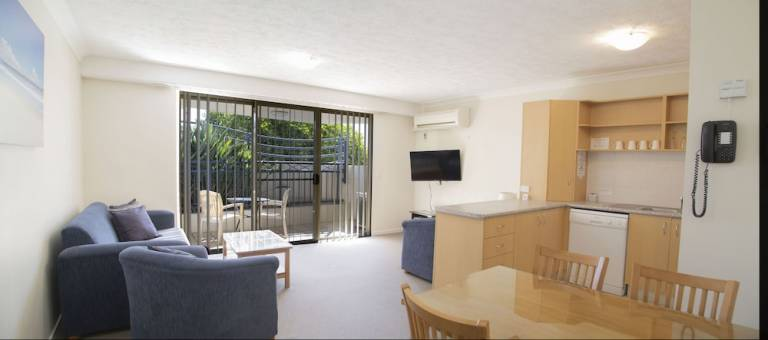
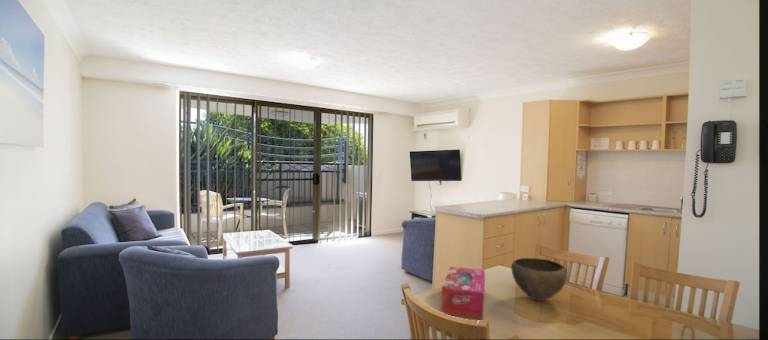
+ bowl (538, 281)
+ tissue box (464, 290)
